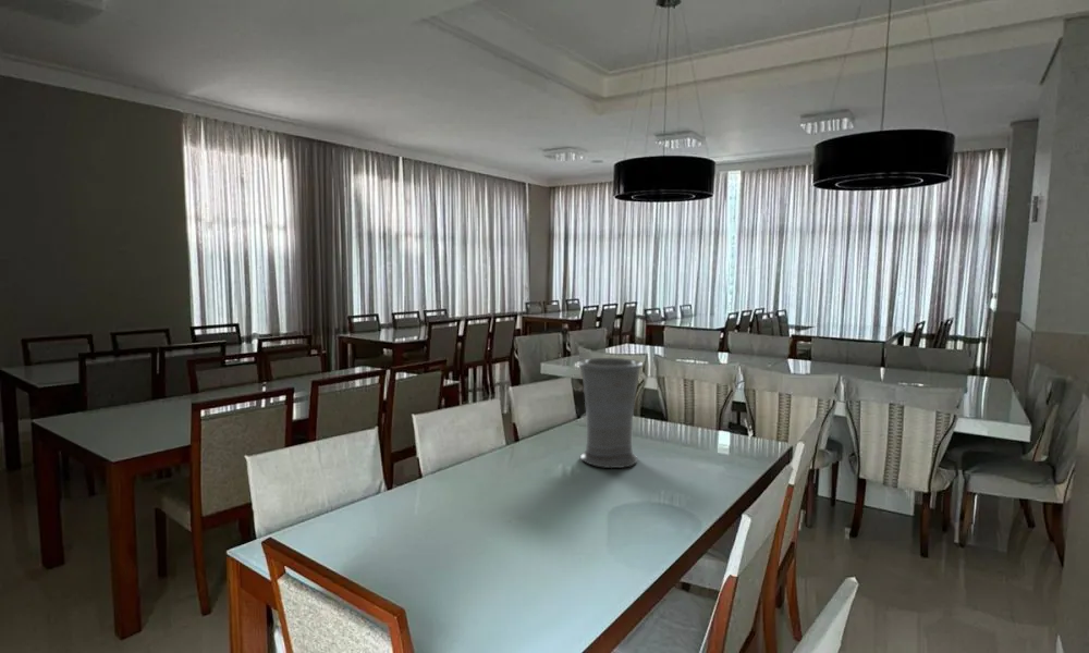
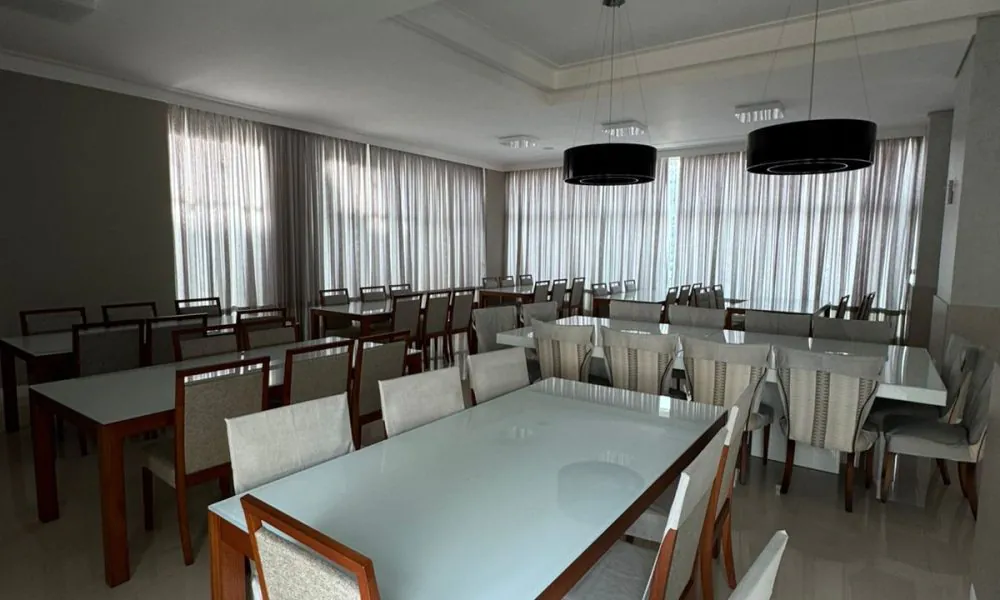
- vase (609, 410)
